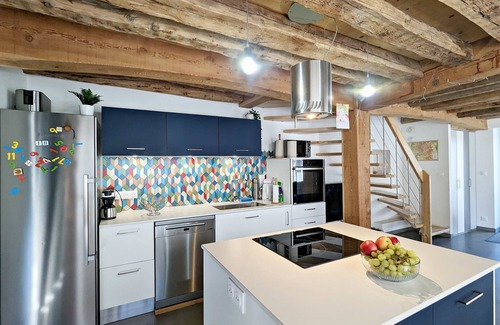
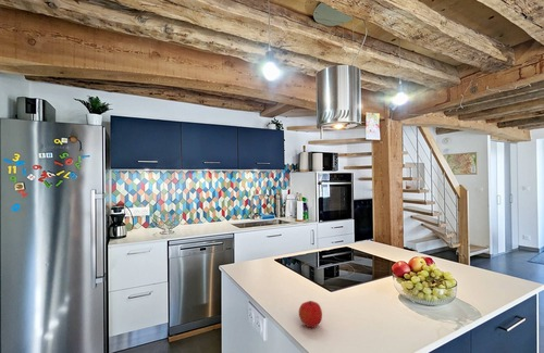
+ fruit (310, 313)
